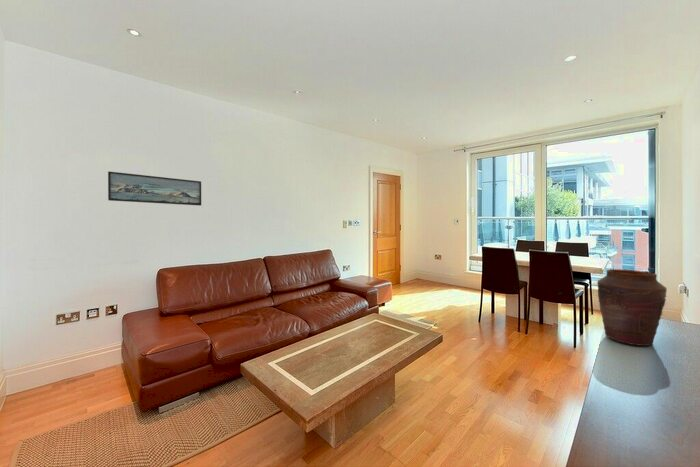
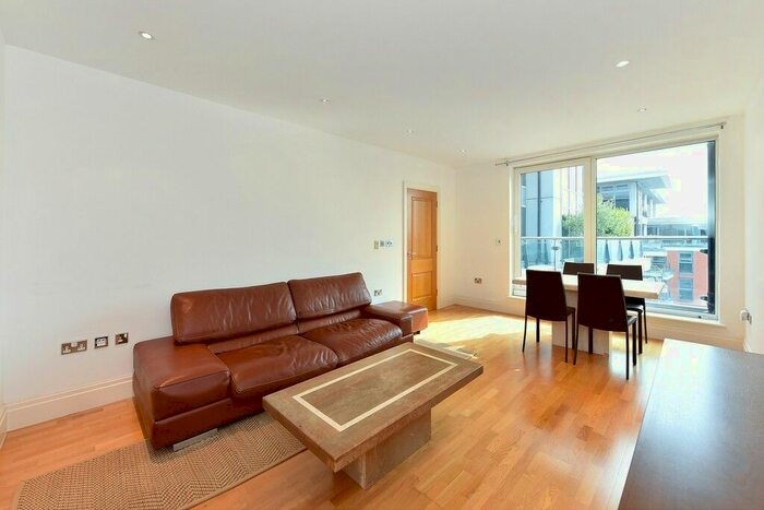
- vase (629, 305)
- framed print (158, 190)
